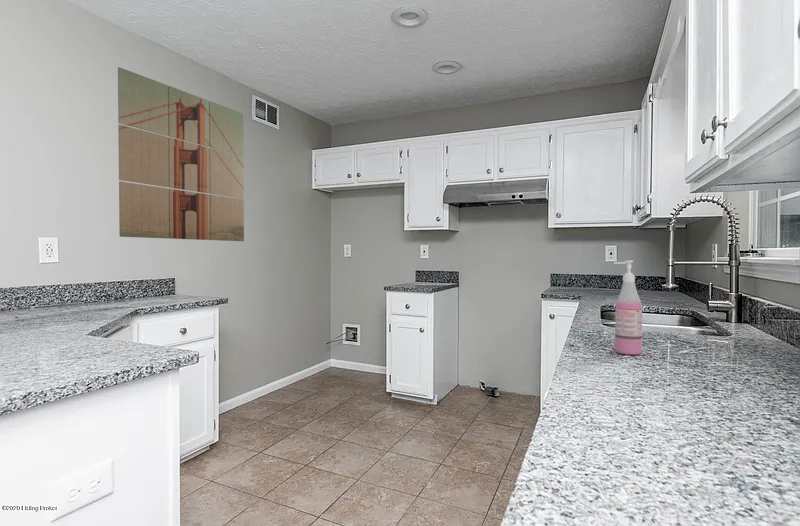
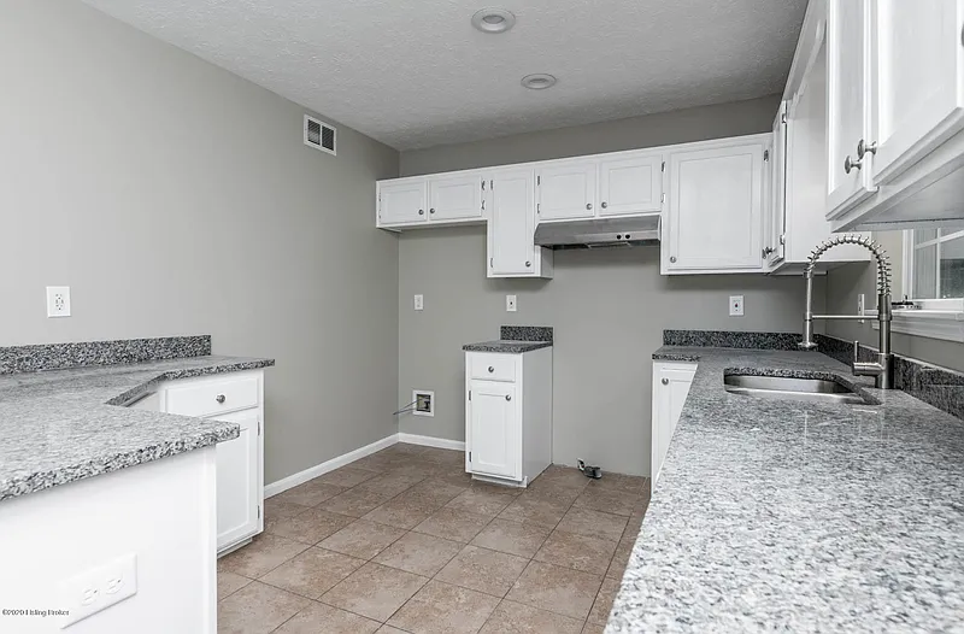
- wall art (189, 166)
- soap dispenser (627, 306)
